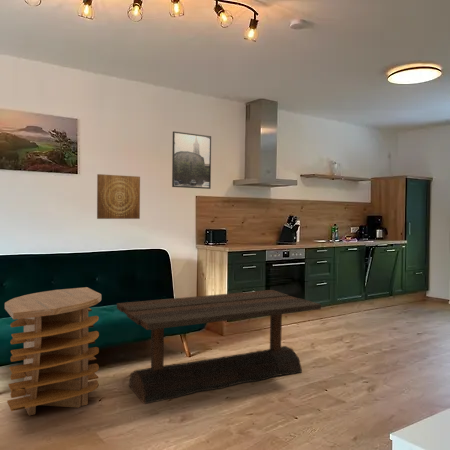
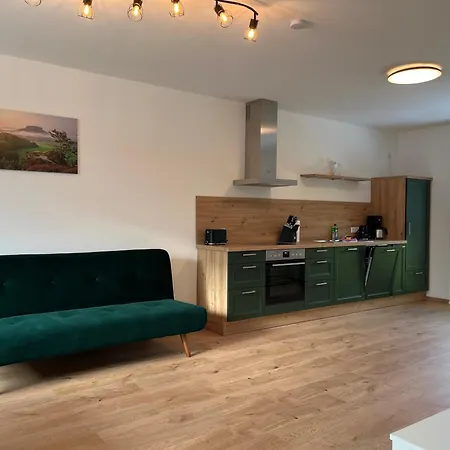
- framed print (192, 161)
- coffee table (220, 357)
- wall art (119, 197)
- side table (55, 351)
